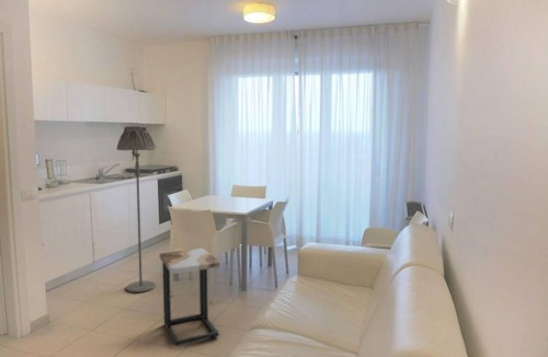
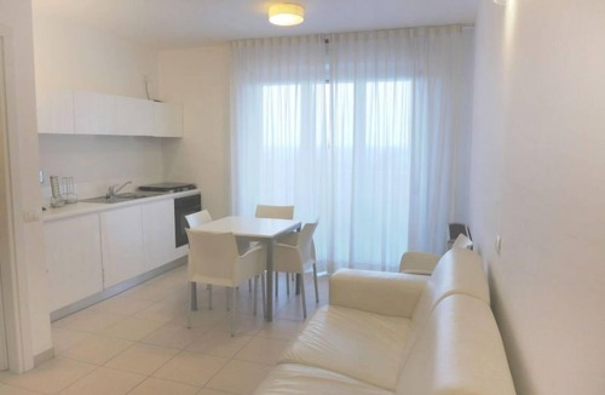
- side table (199, 293)
- floor lamp (138, 208)
